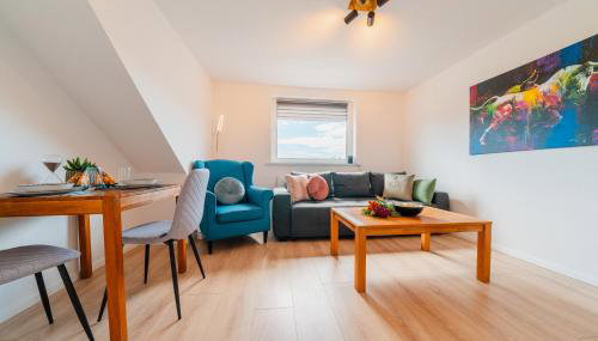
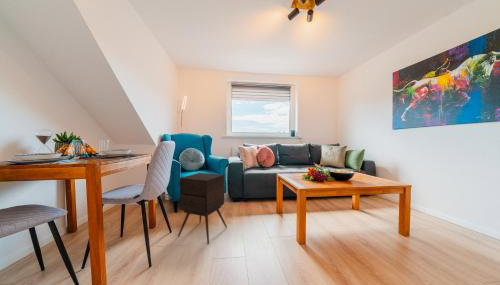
+ side table (203, 204)
